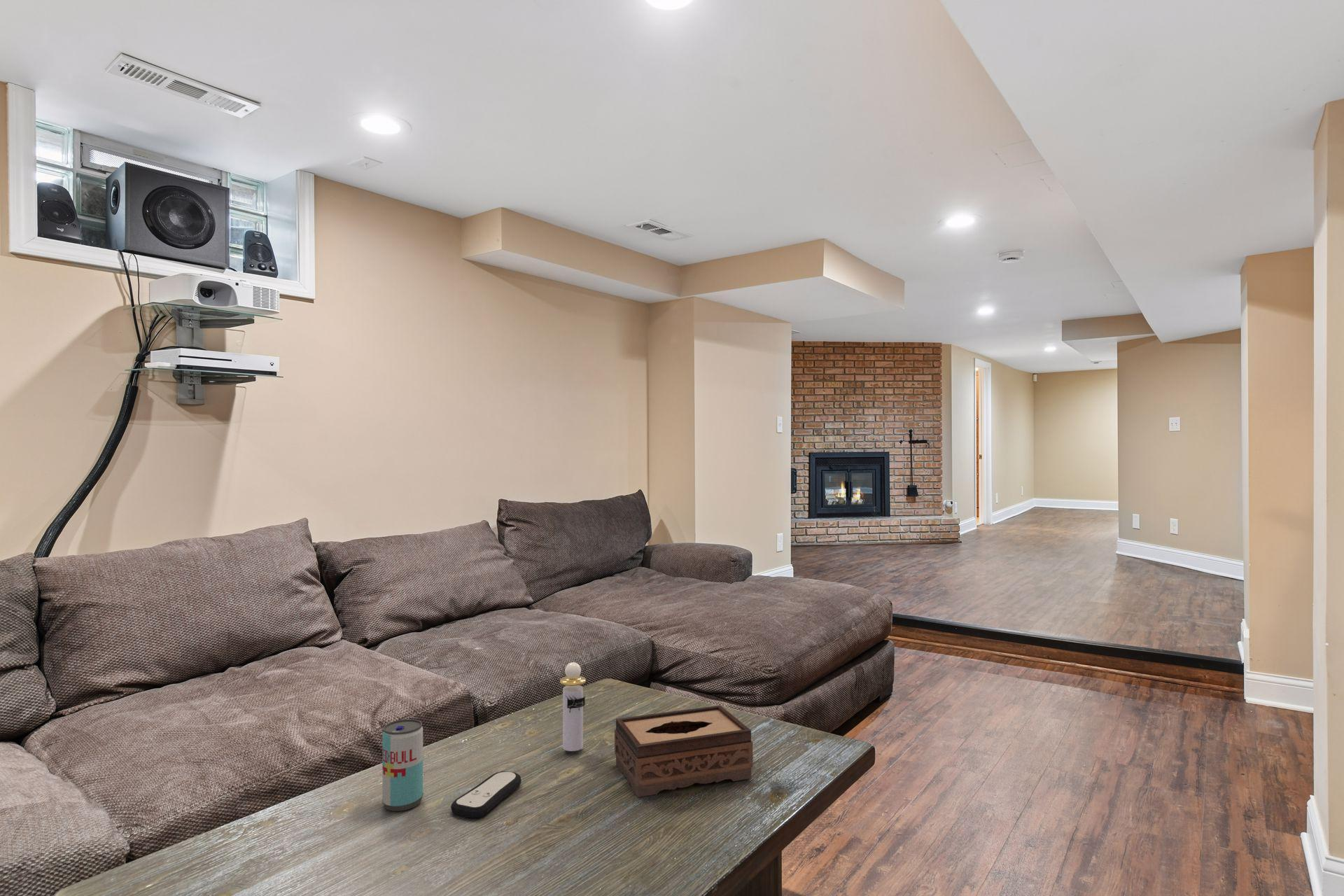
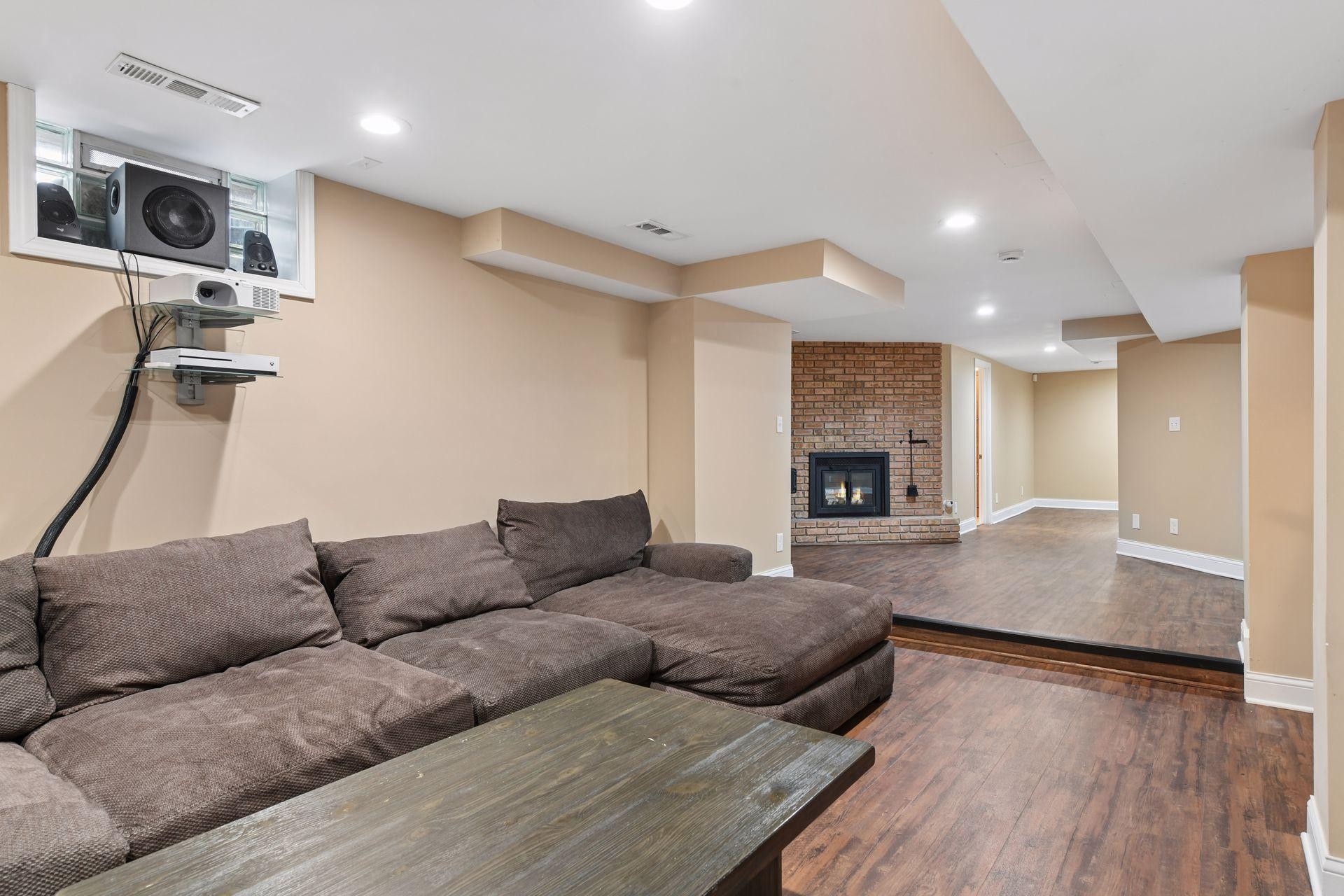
- perfume bottle (573, 706)
- tissue box (682, 748)
- beverage can (402, 764)
- remote control (489, 792)
